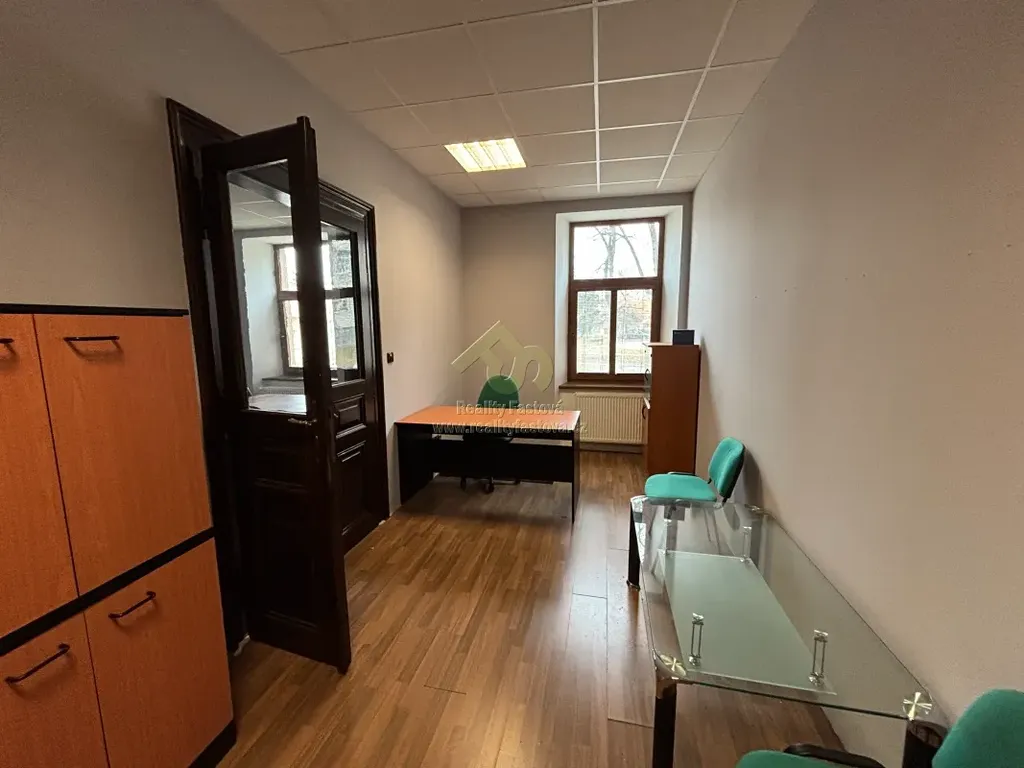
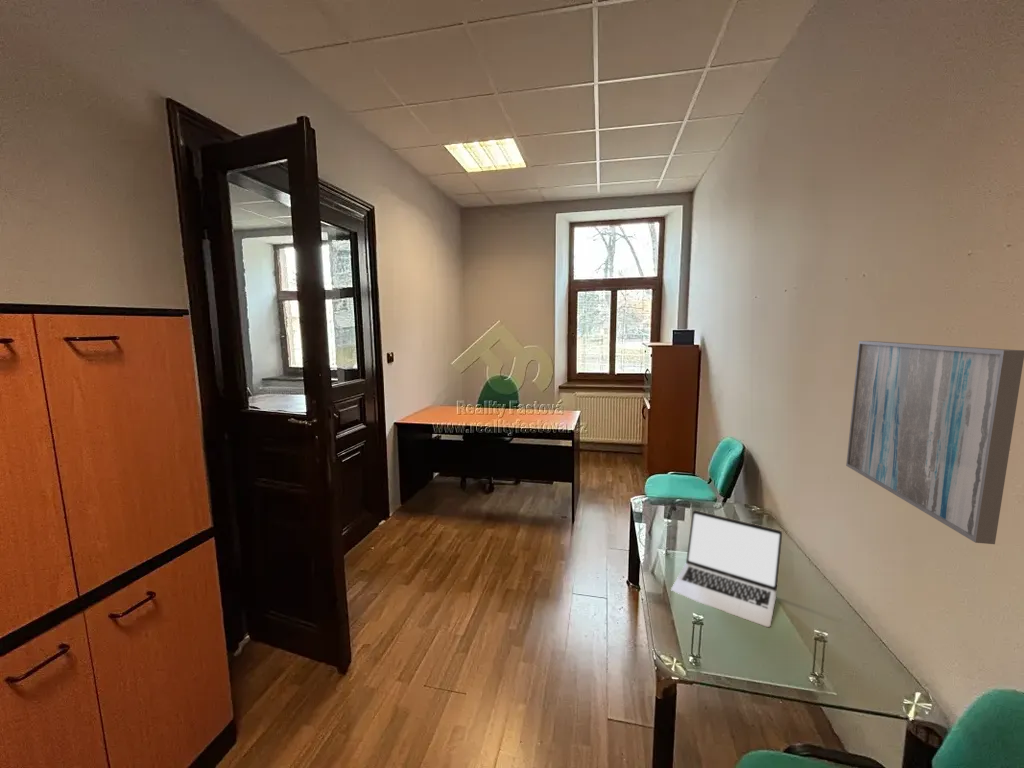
+ laptop (726, 562)
+ wall art (913, 422)
